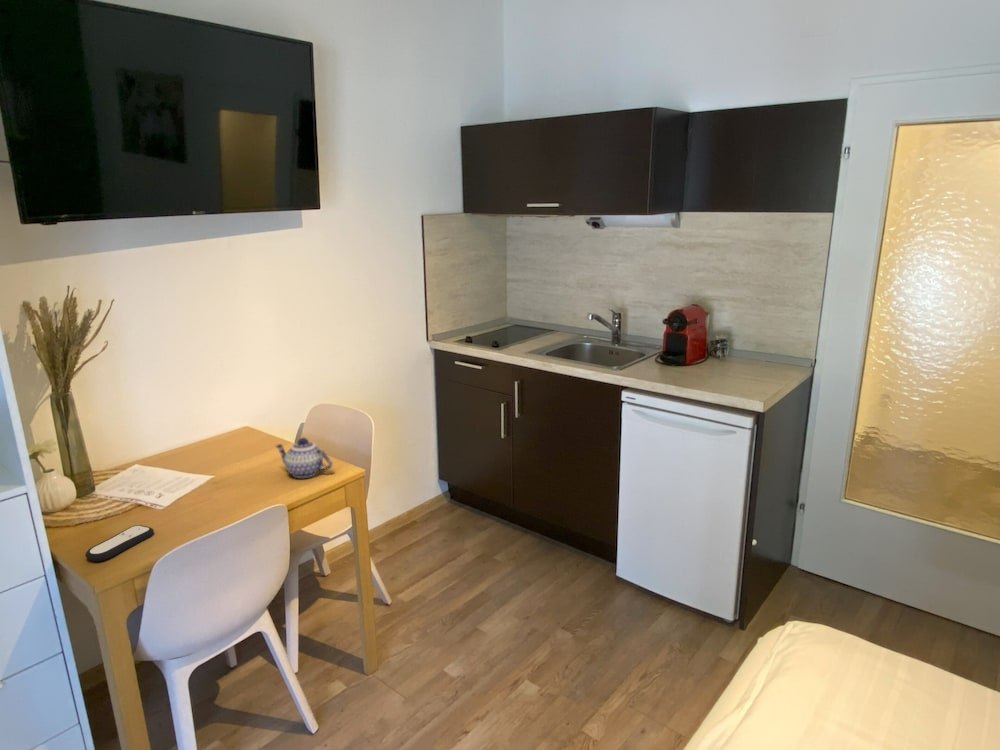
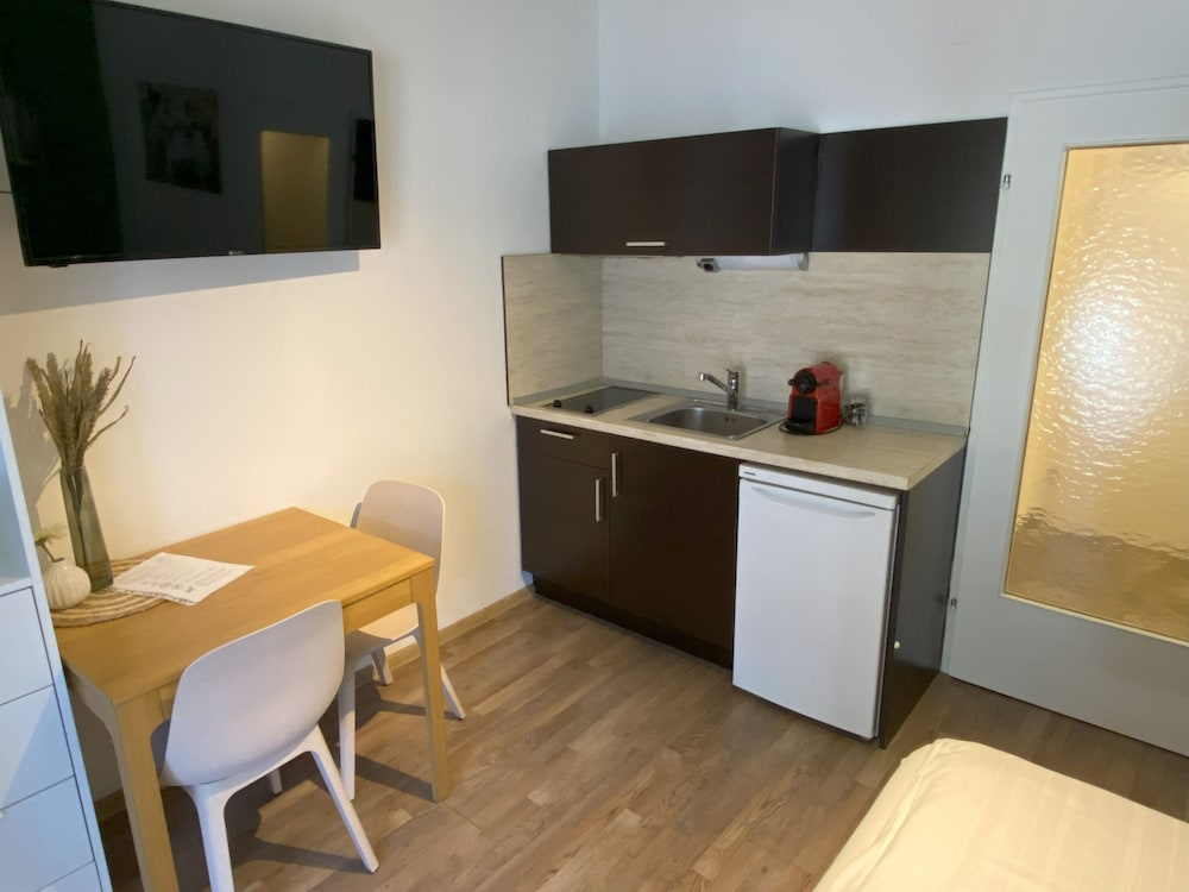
- remote control (119, 542)
- teapot (303, 455)
